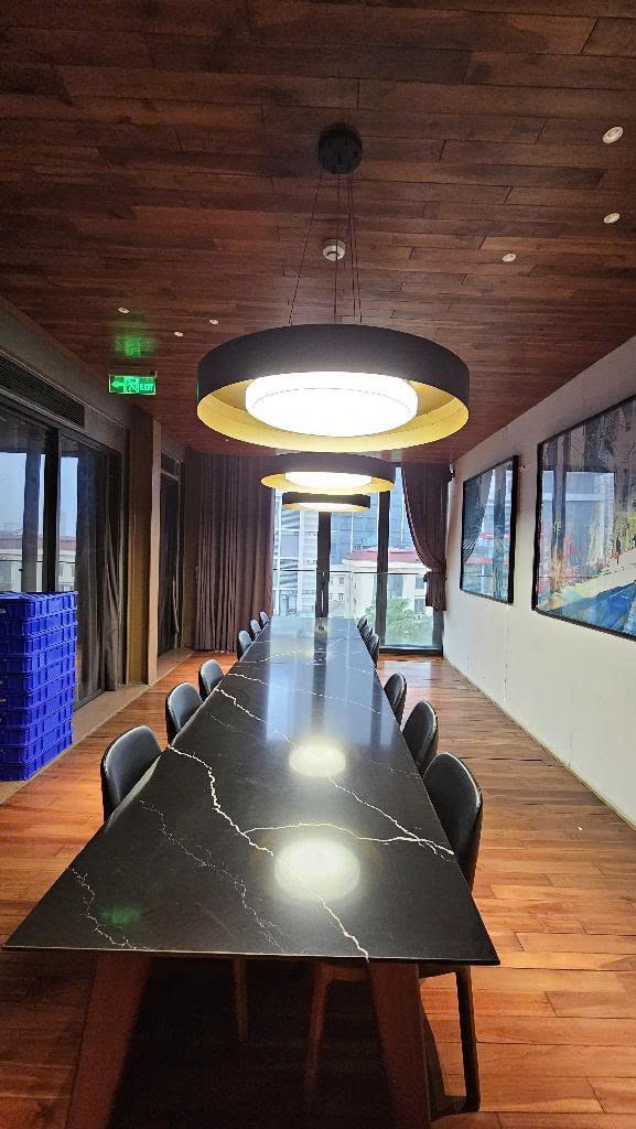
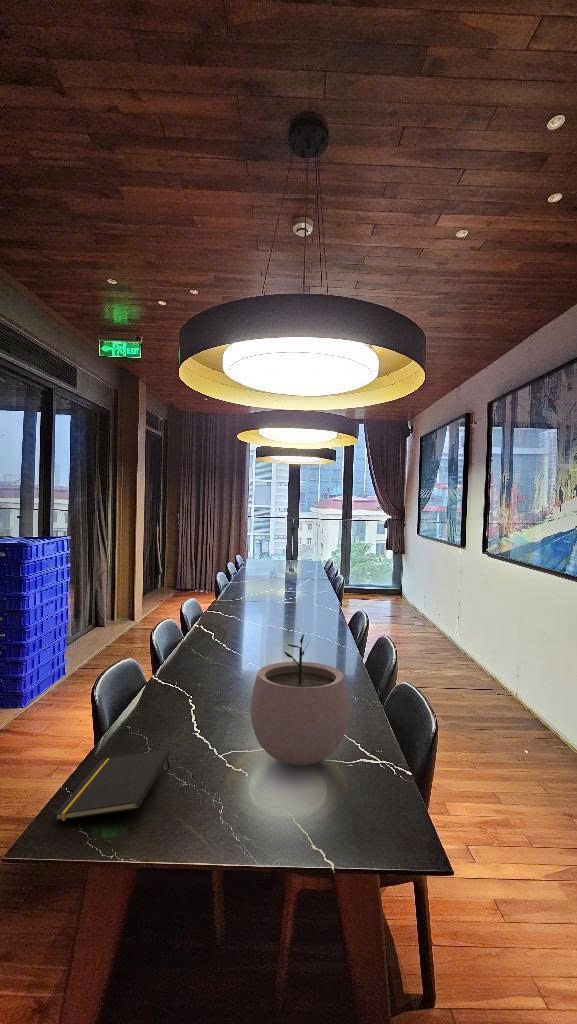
+ notepad (117, 782)
+ plant pot (300, 697)
